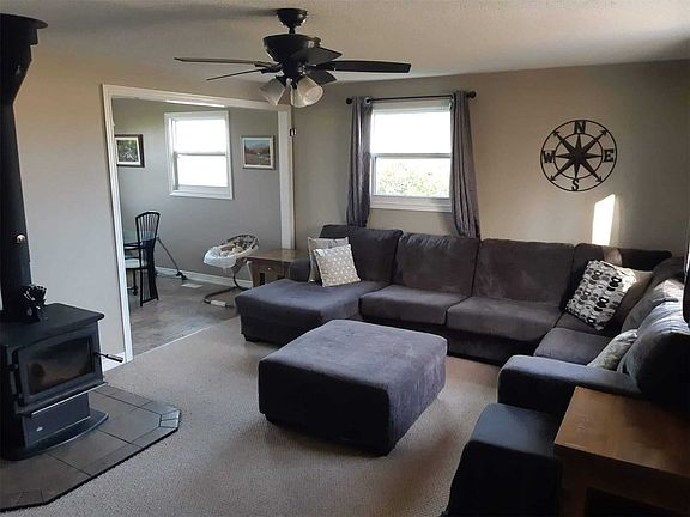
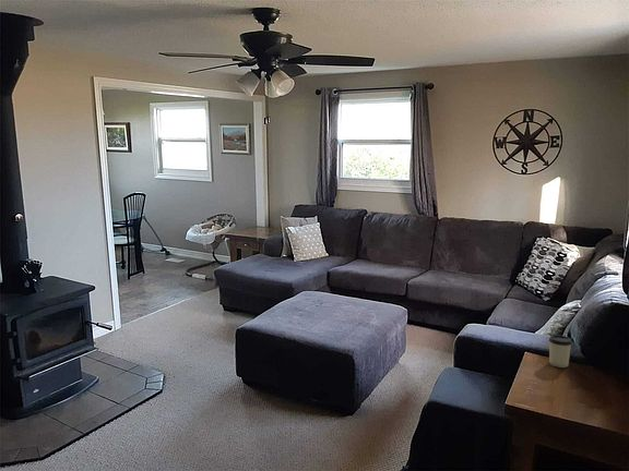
+ cup (559, 351)
